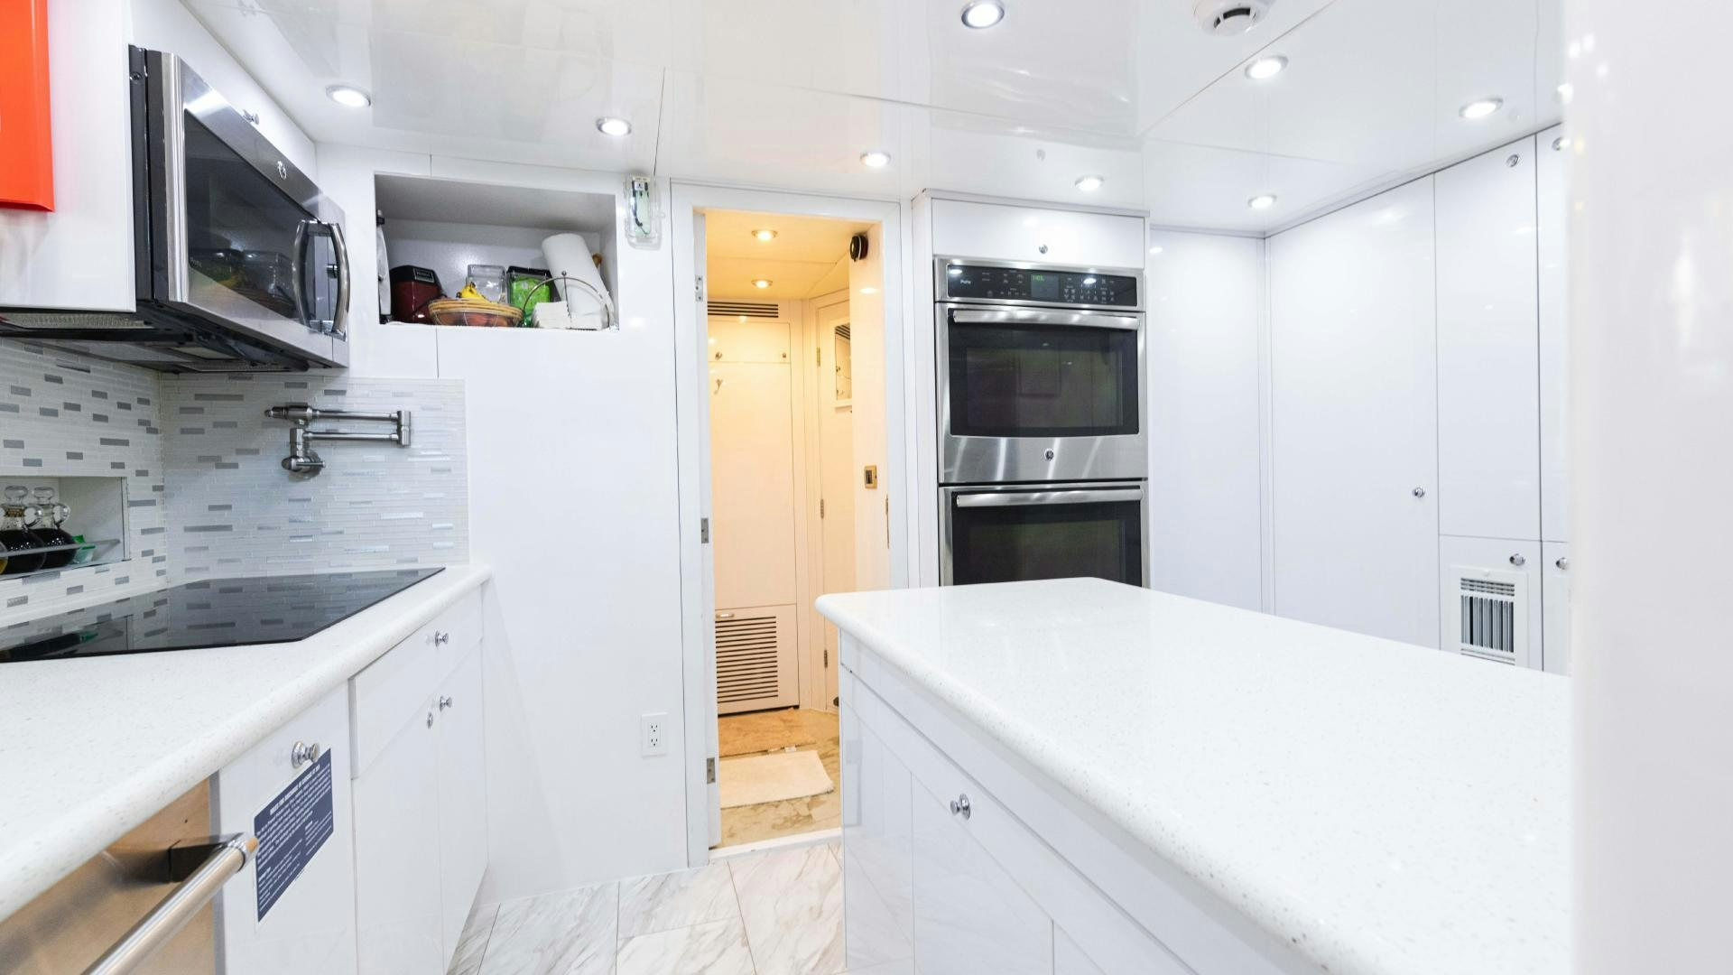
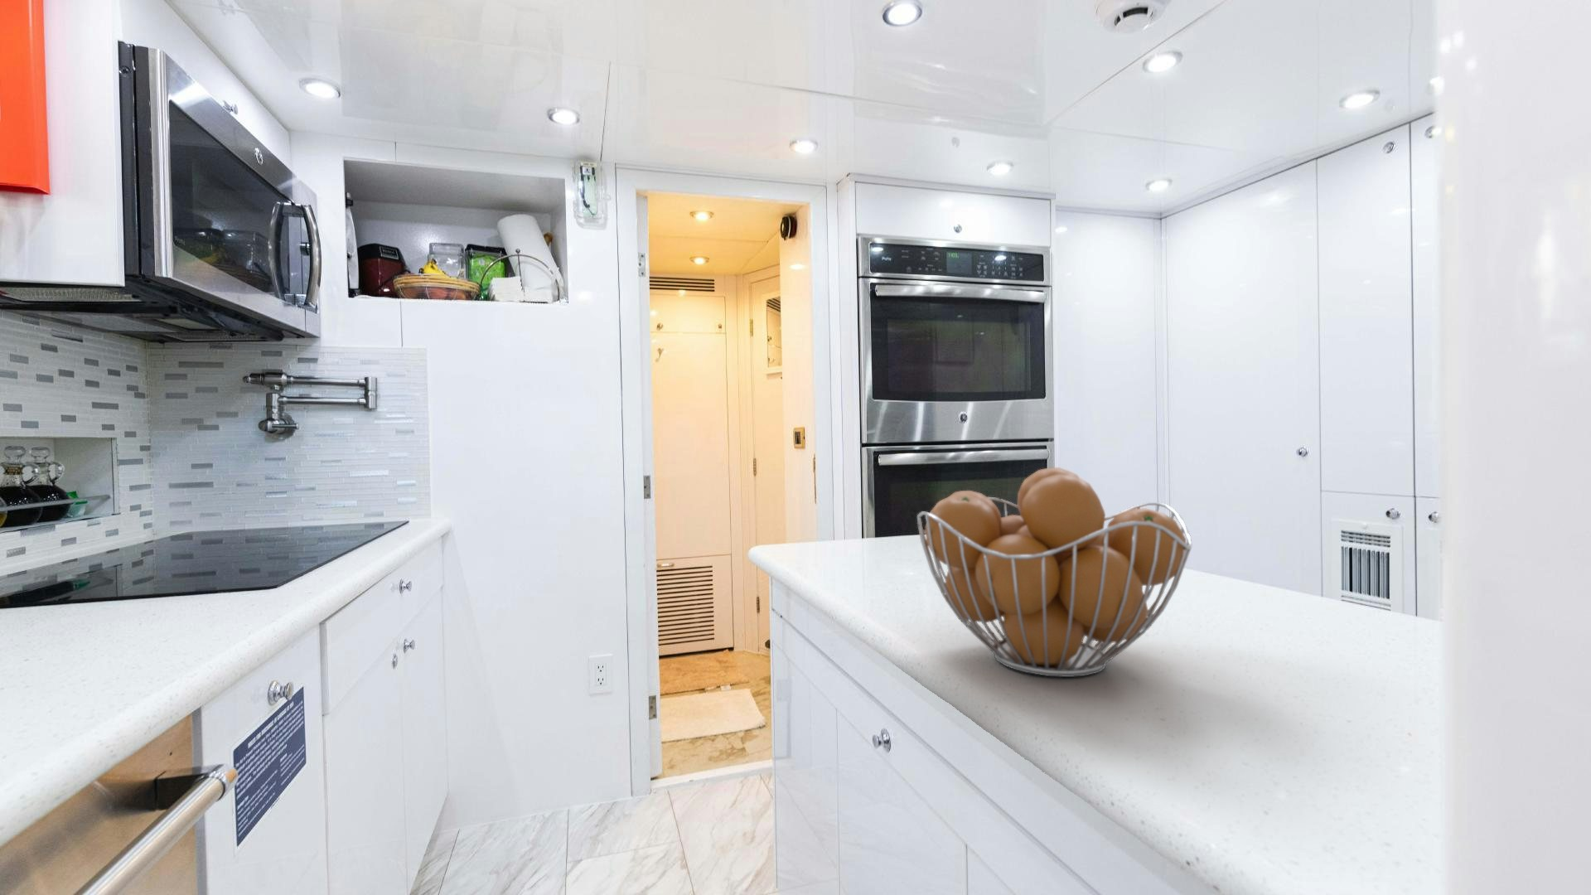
+ fruit basket (1047, 564)
